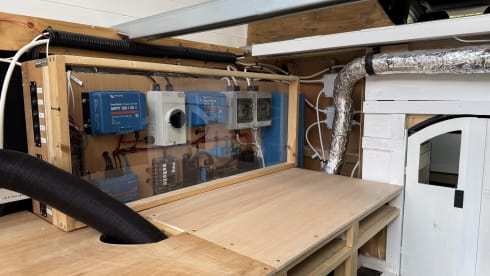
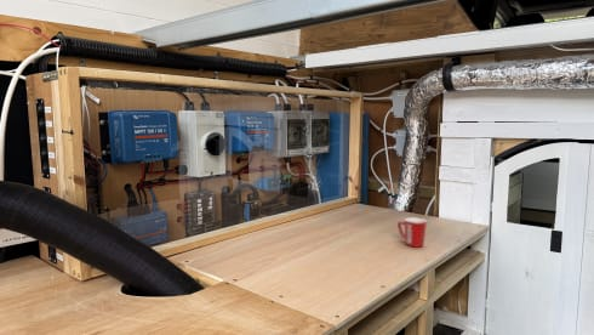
+ mug (410, 231)
